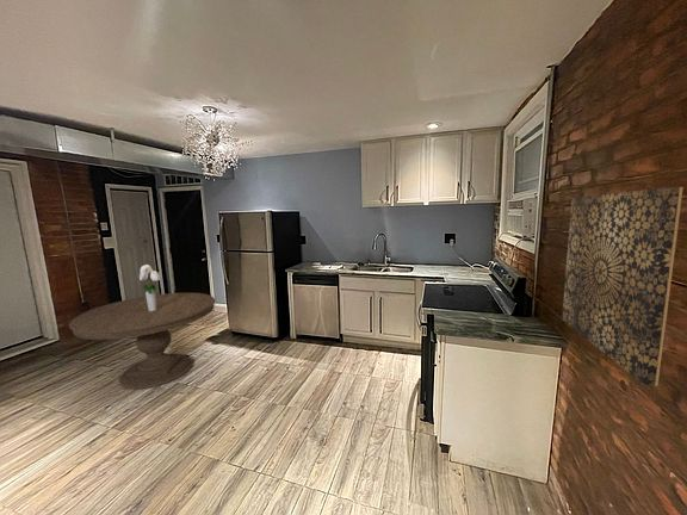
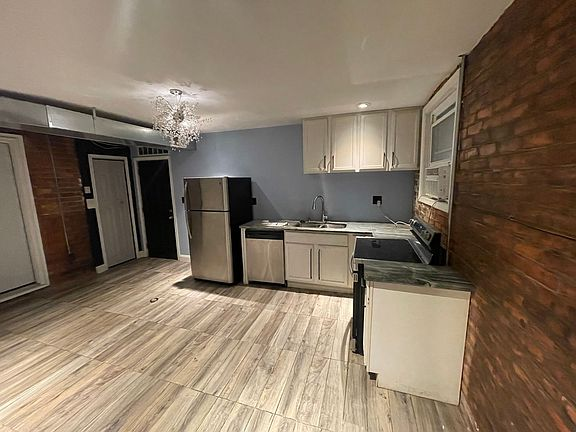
- dining table (154, 340)
- wall art (605, 272)
- bouquet (150, 287)
